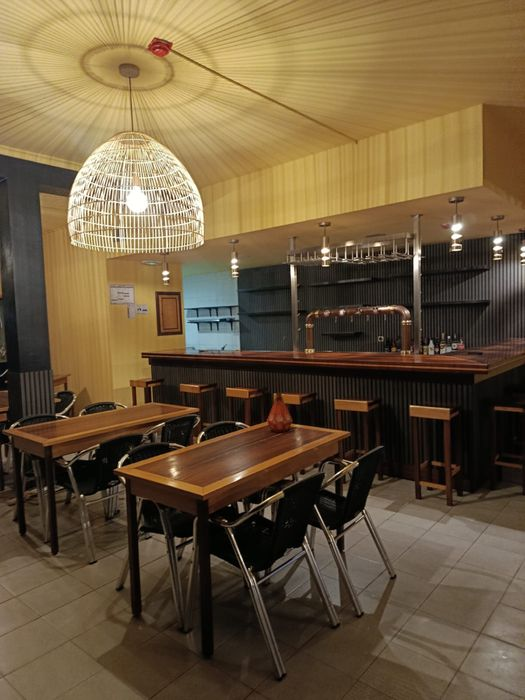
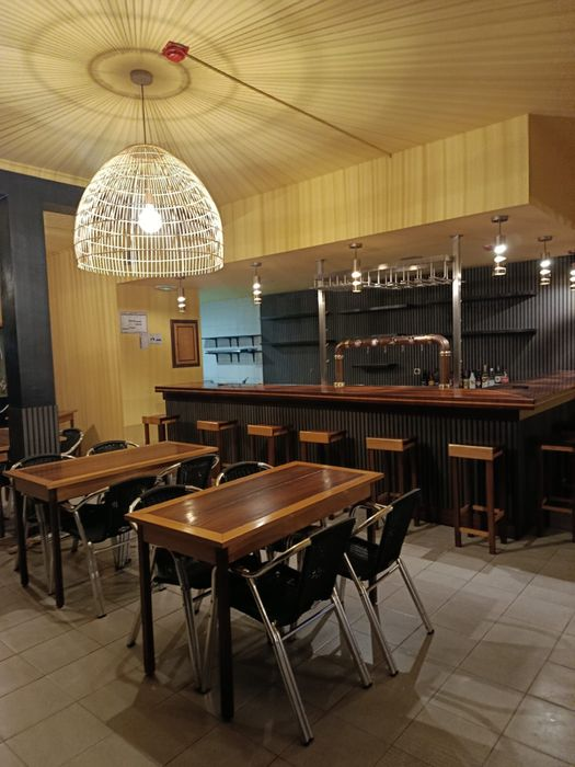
- bottle (278, 411)
